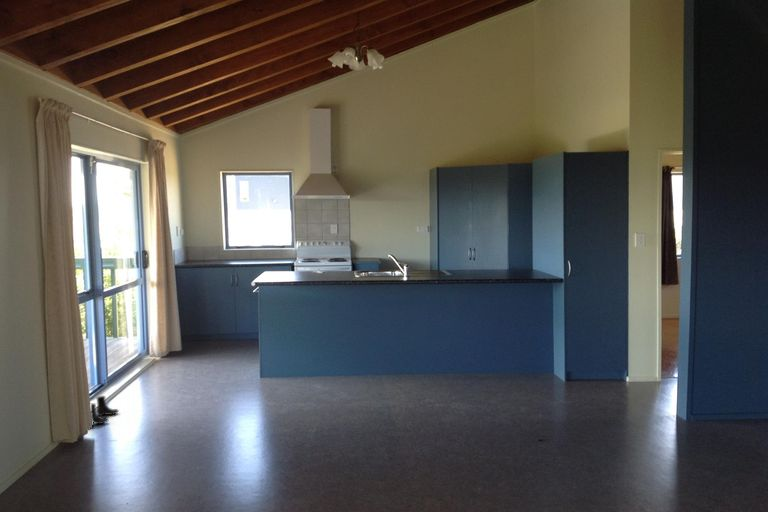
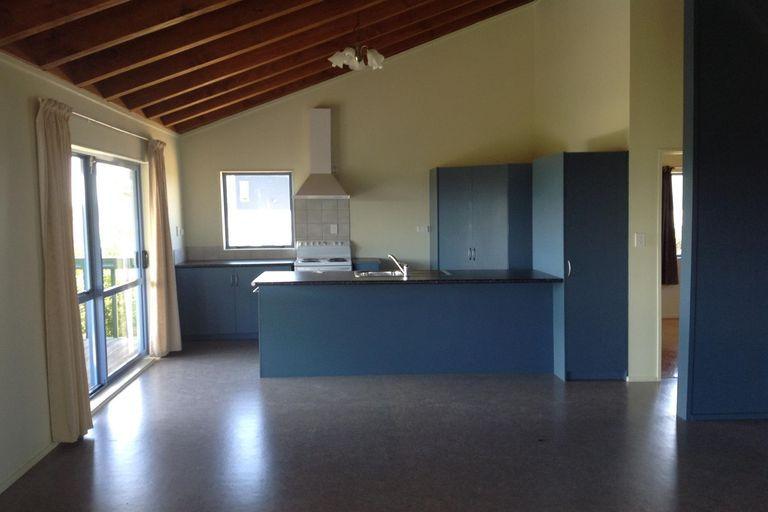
- boots (102, 409)
